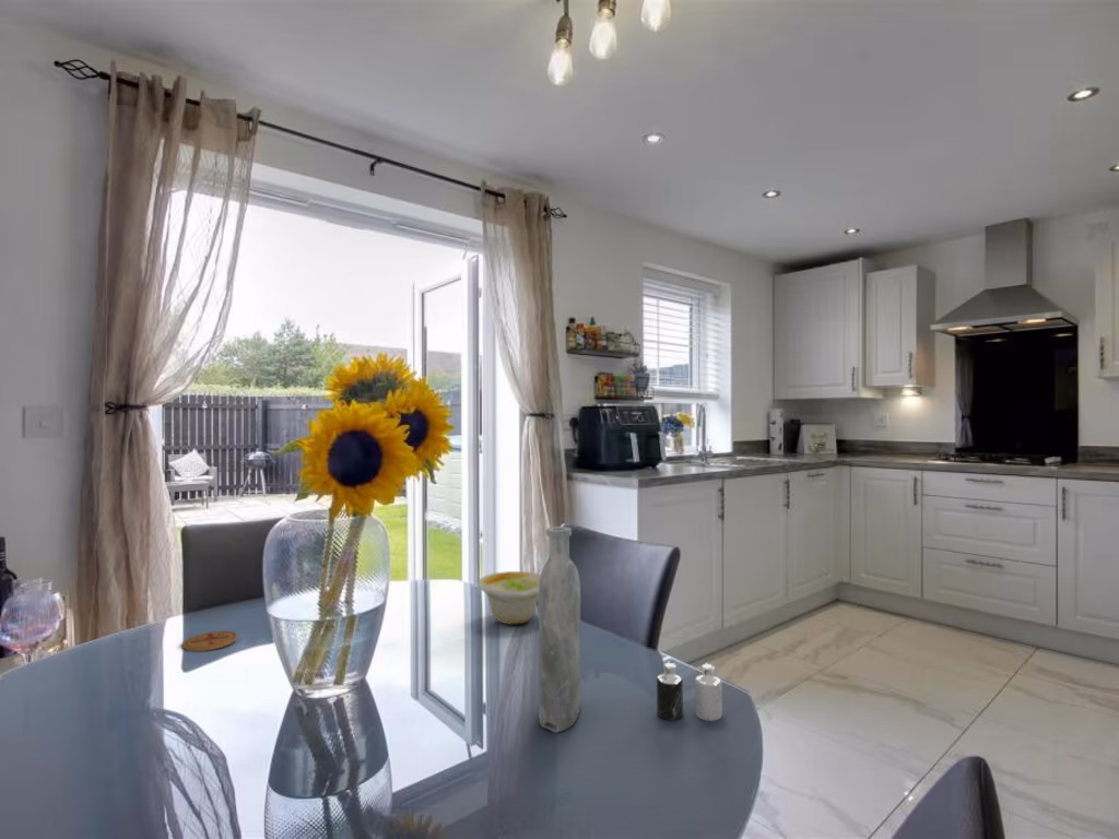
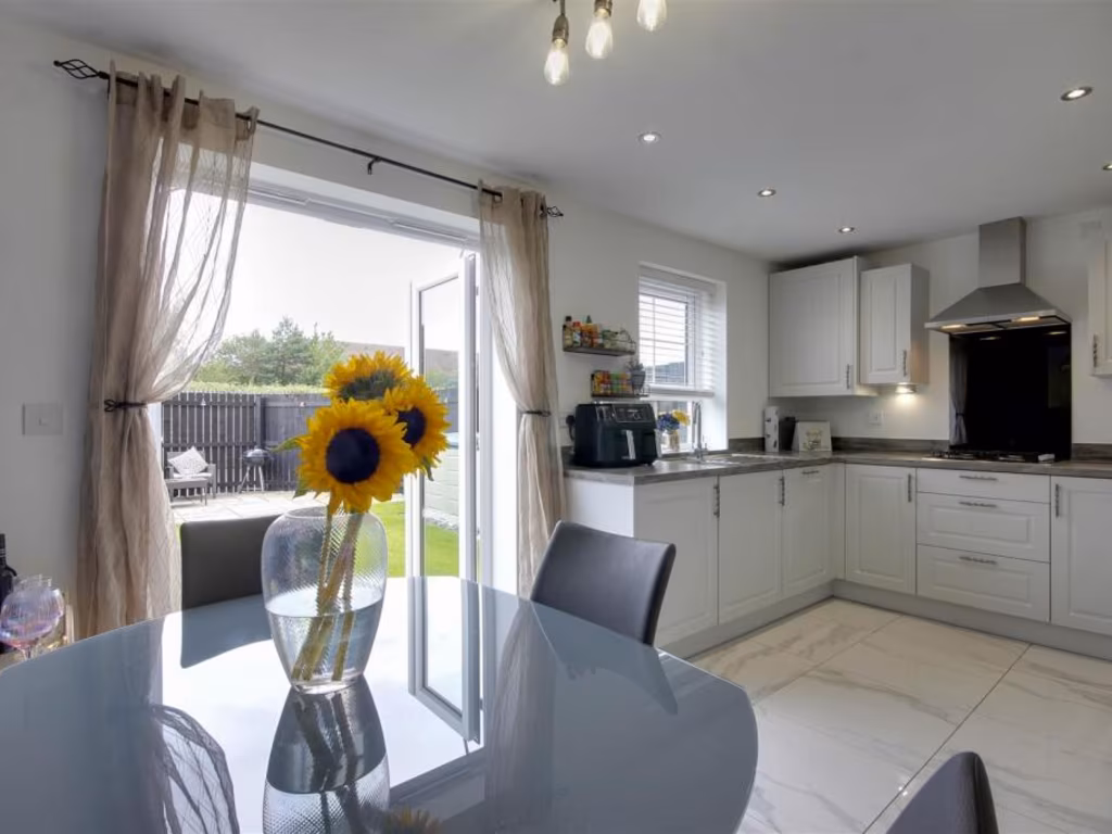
- coaster (210, 640)
- candle (682, 689)
- bottle (558, 621)
- bowl (514, 599)
